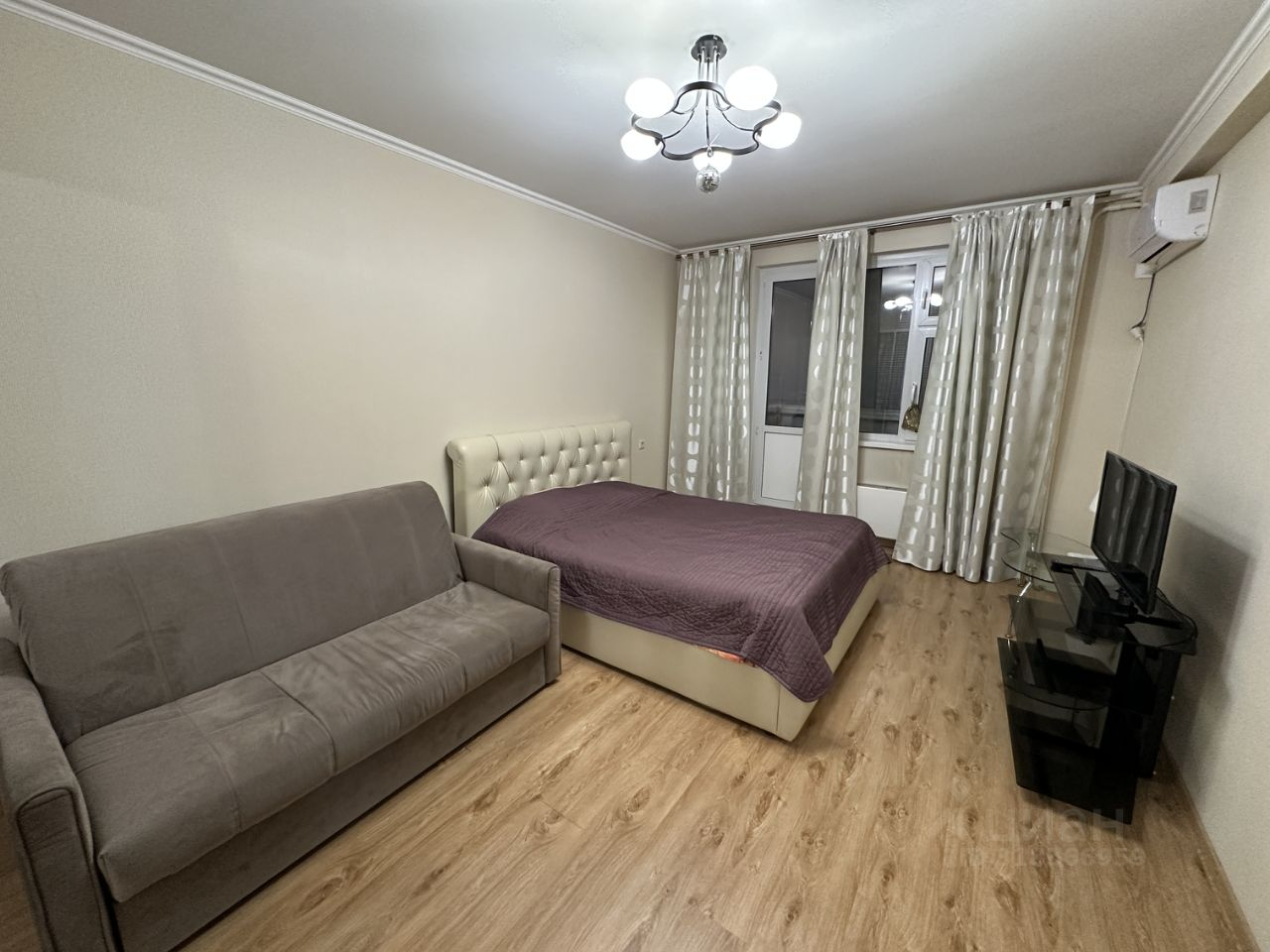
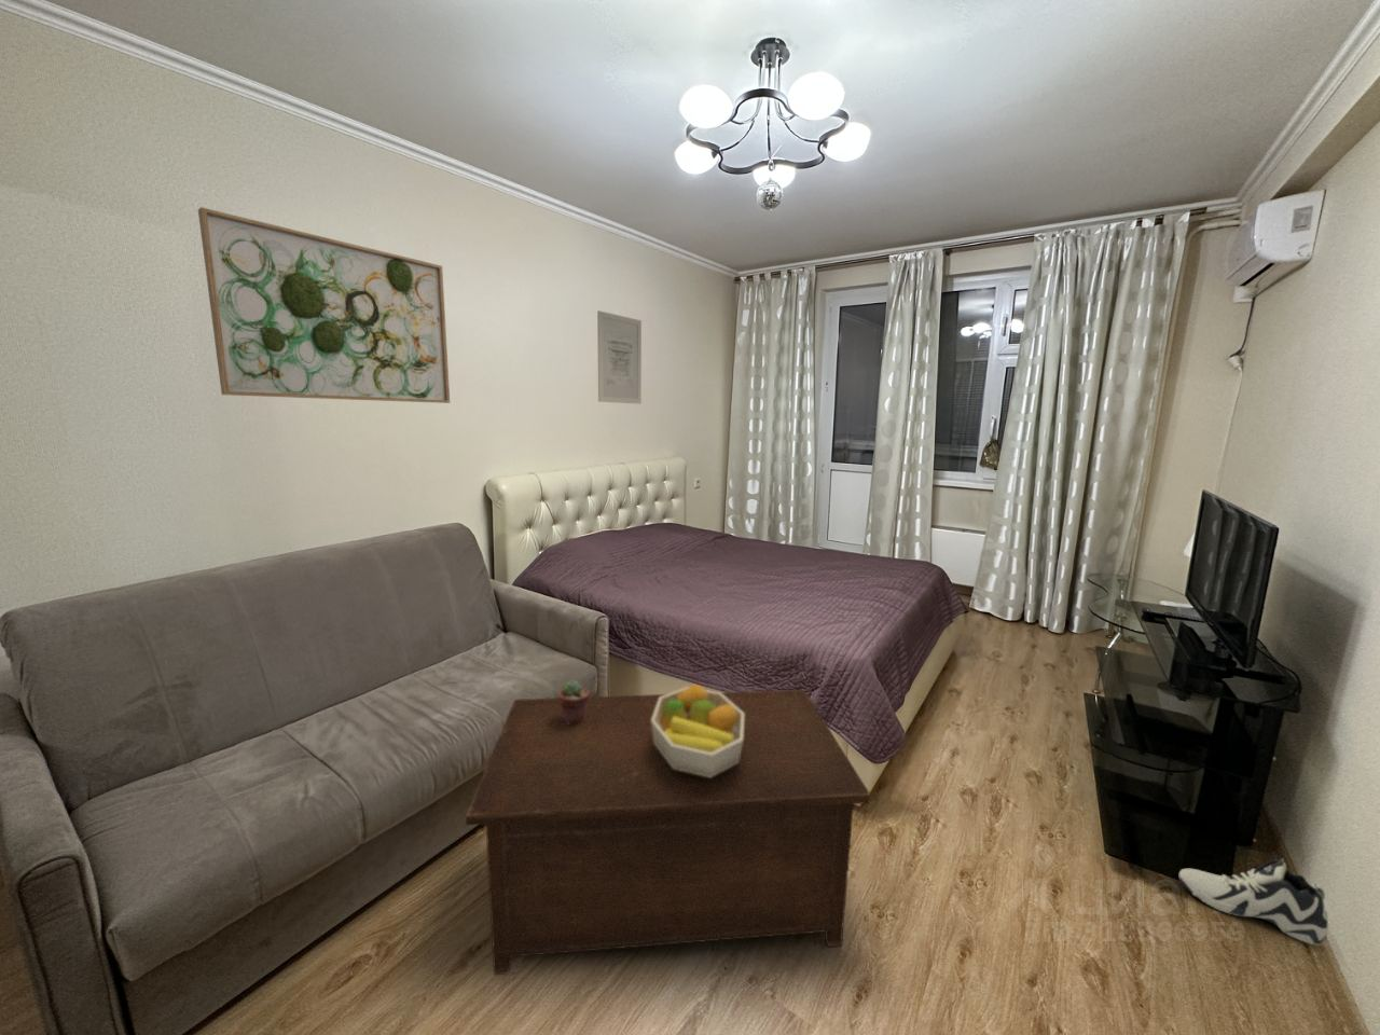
+ potted succulent (574, 699)
+ sneaker (1253, 881)
+ fruit bowl (698, 724)
+ wall art (346, 323)
+ wall art (620, 359)
+ cabinet (667, 811)
